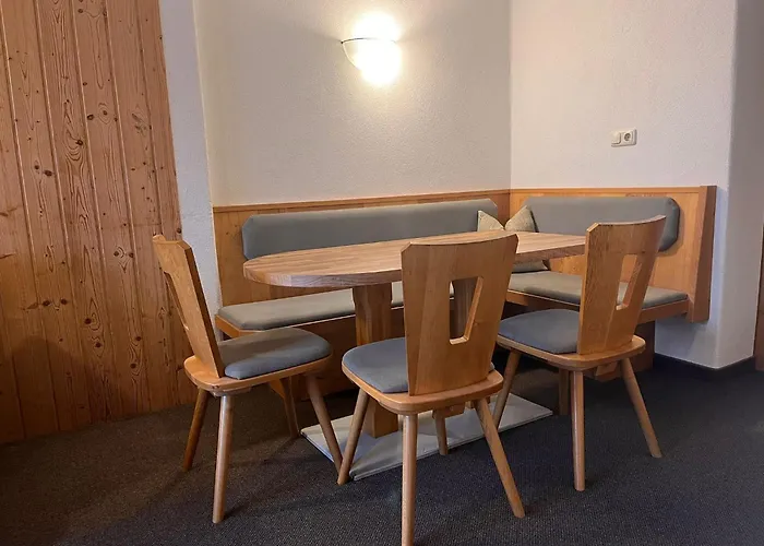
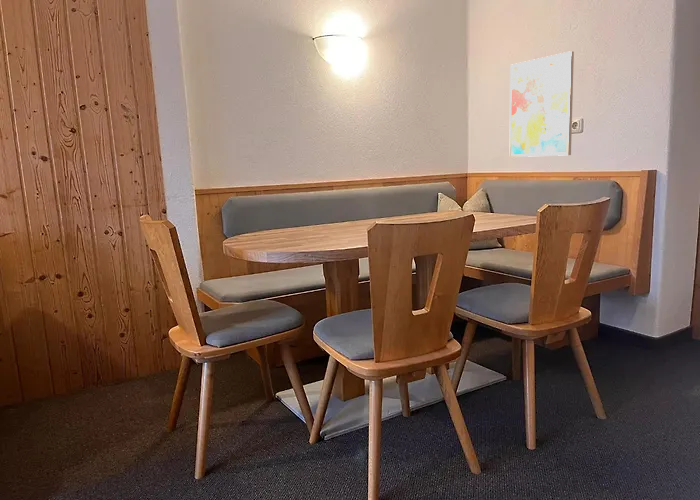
+ wall art (539, 108)
